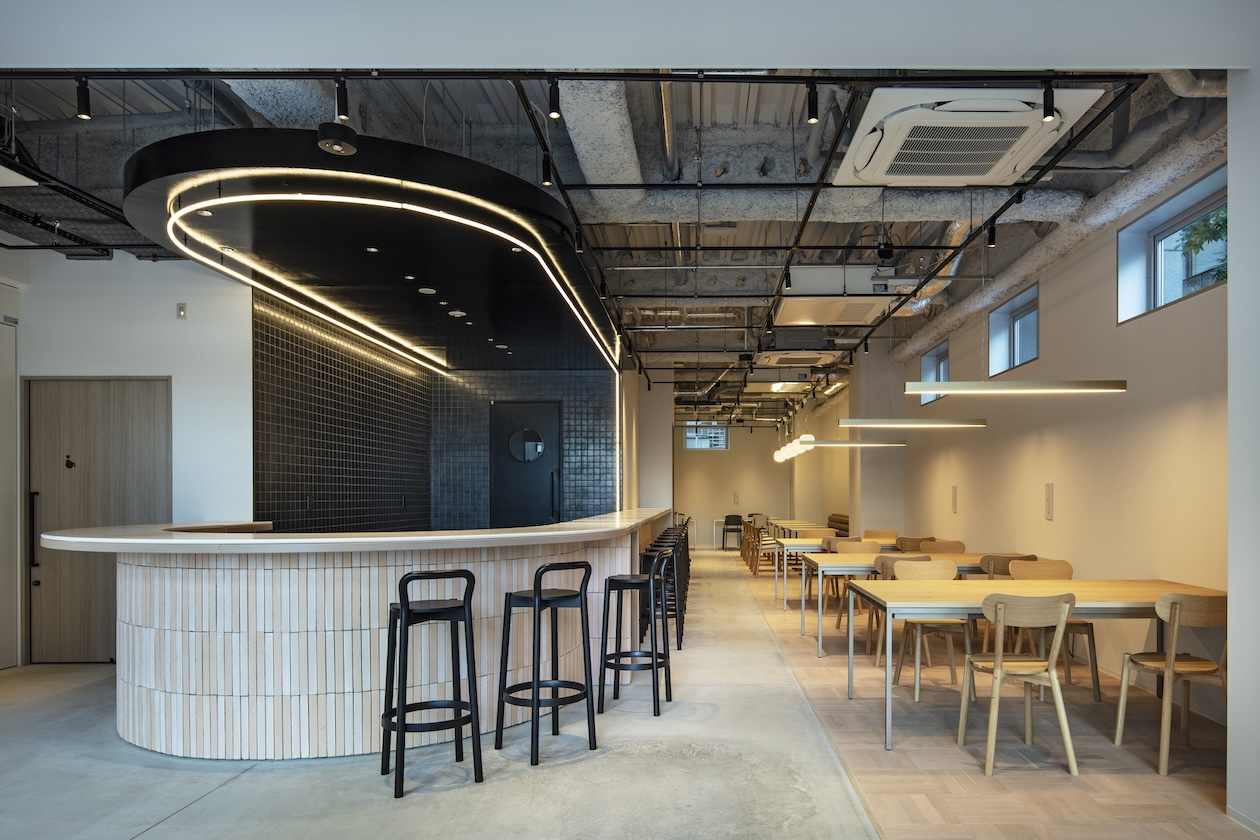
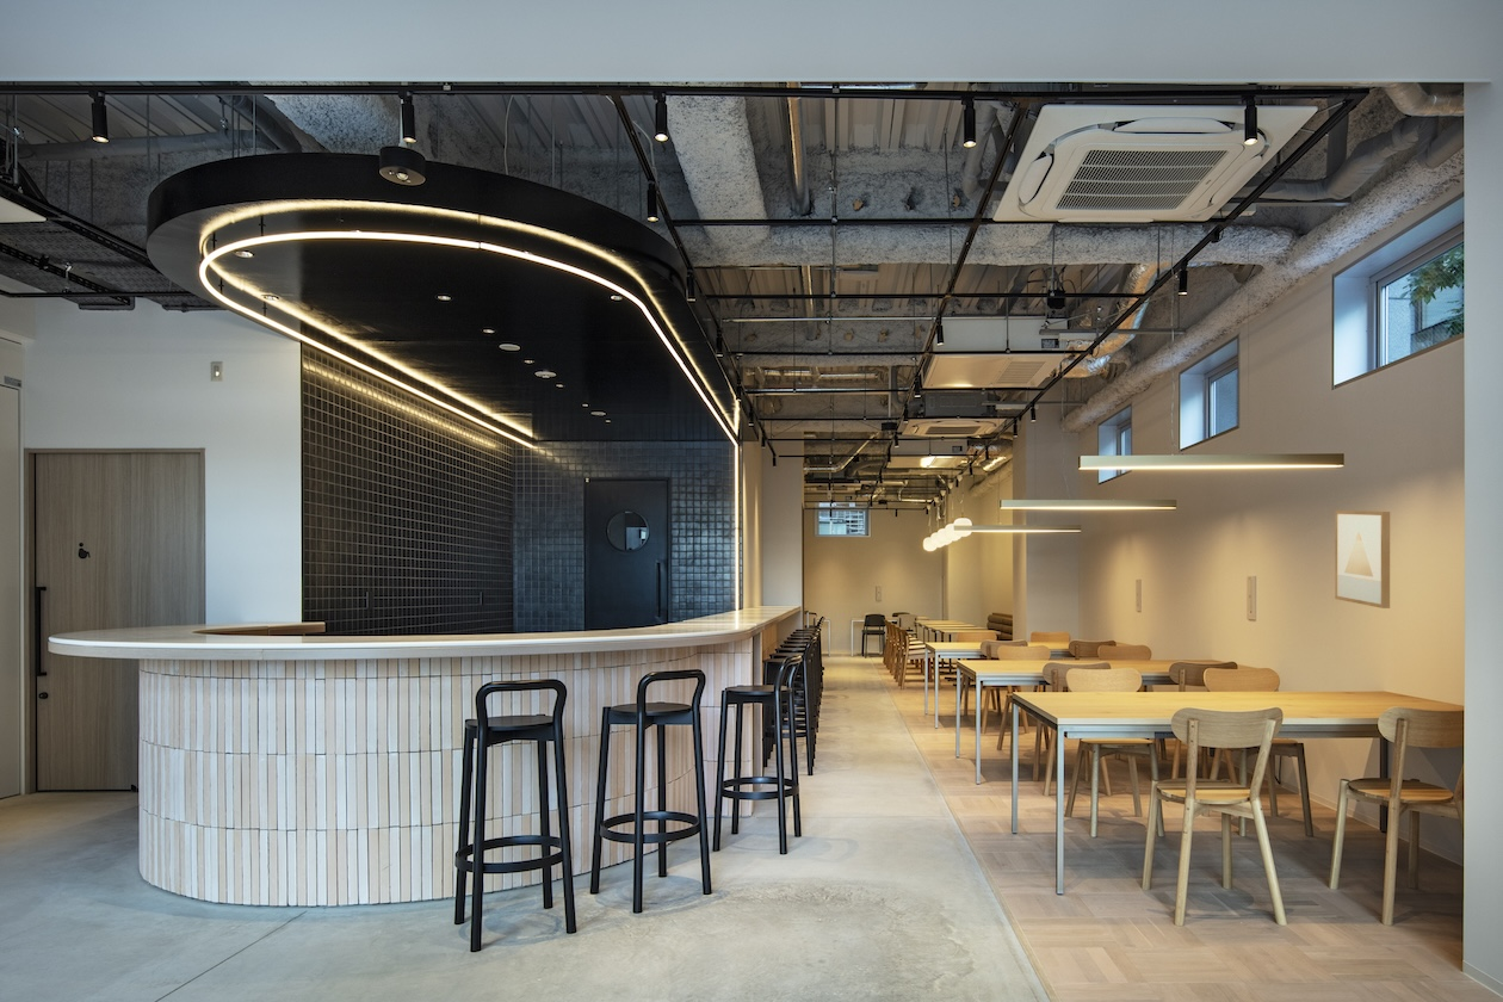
+ wall art (1361, 557)
